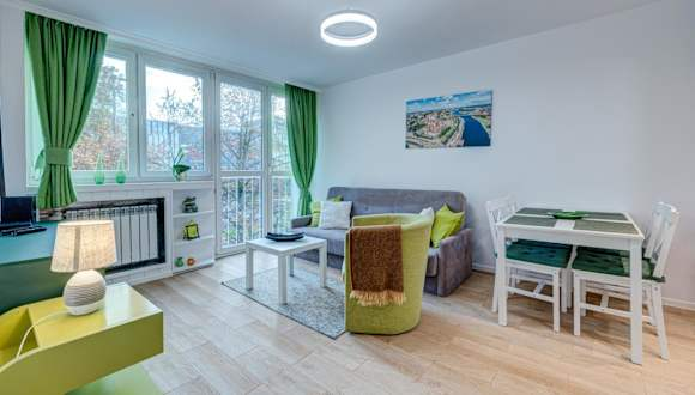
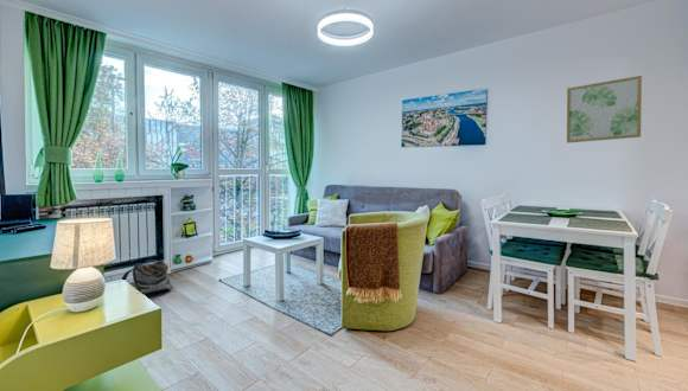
+ wall art (601, 111)
+ backpack (151, 275)
